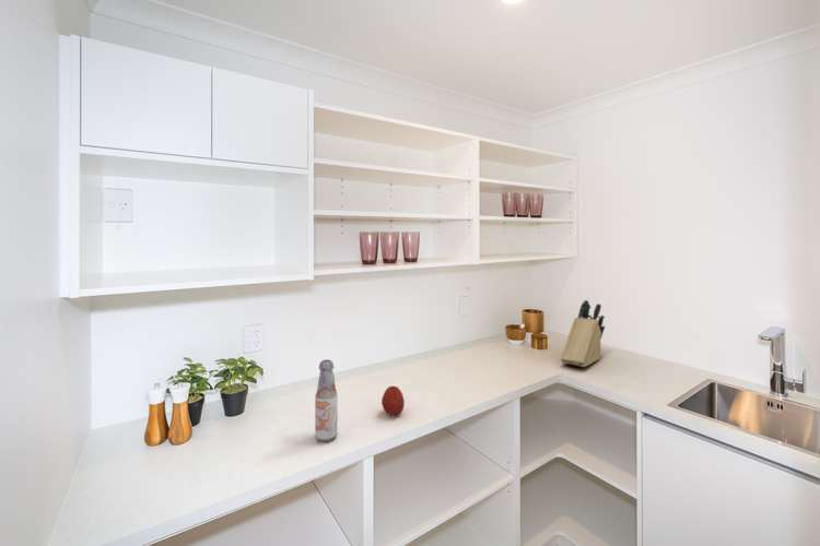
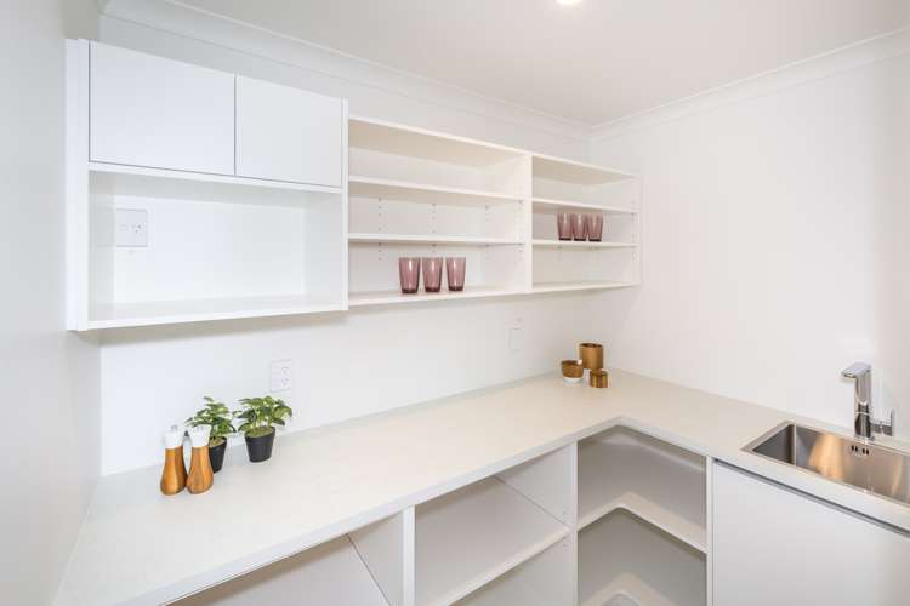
- apple (393, 399)
- knife block (584, 330)
- bottle (326, 399)
